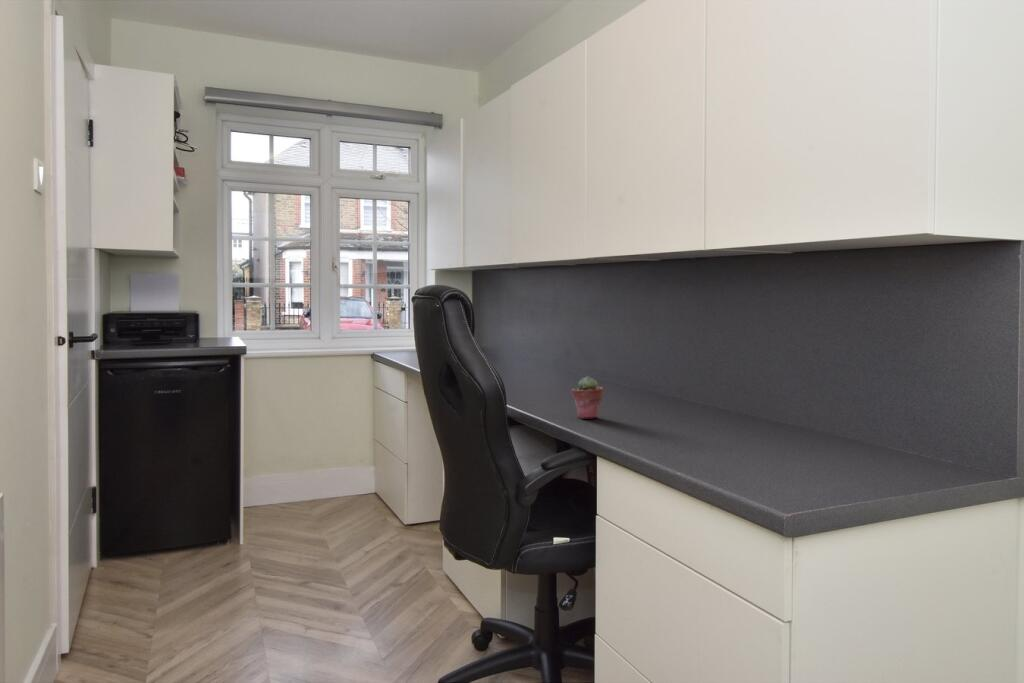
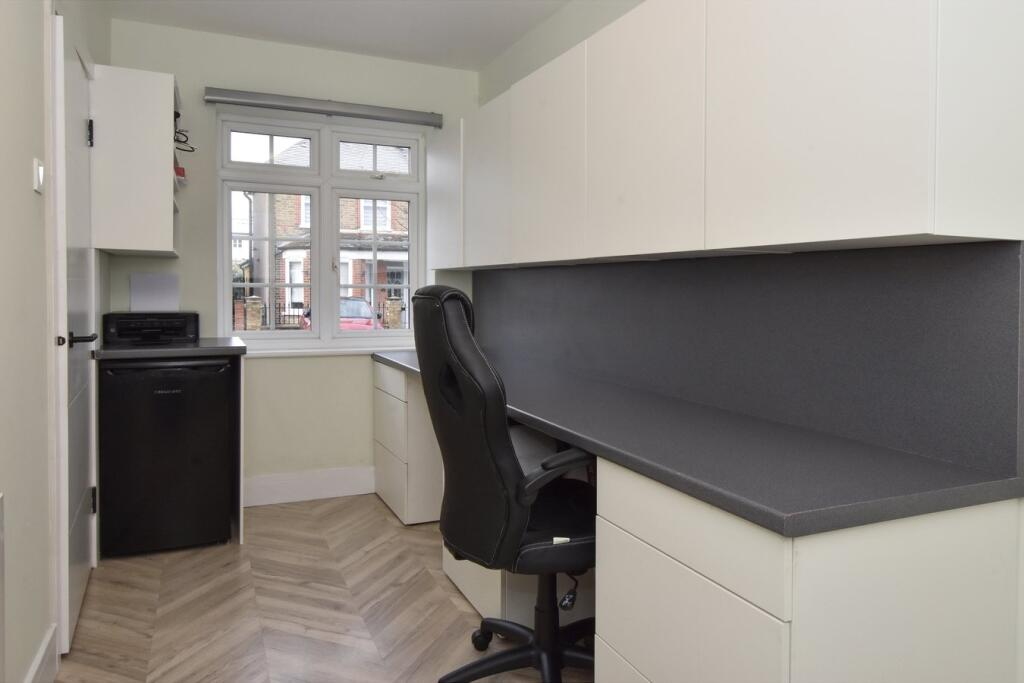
- potted succulent (587, 396)
